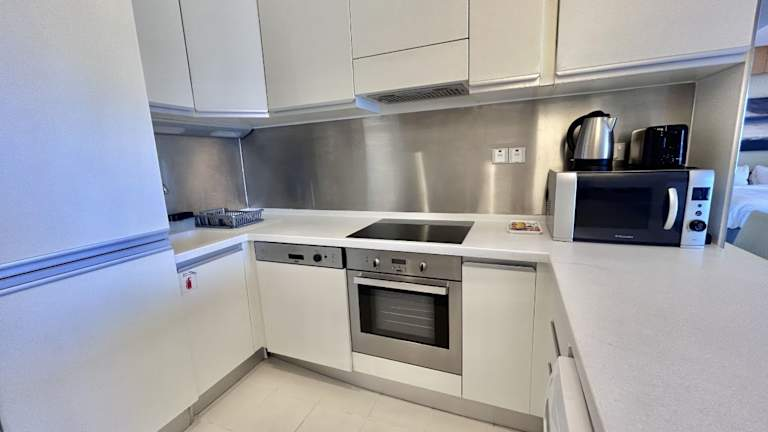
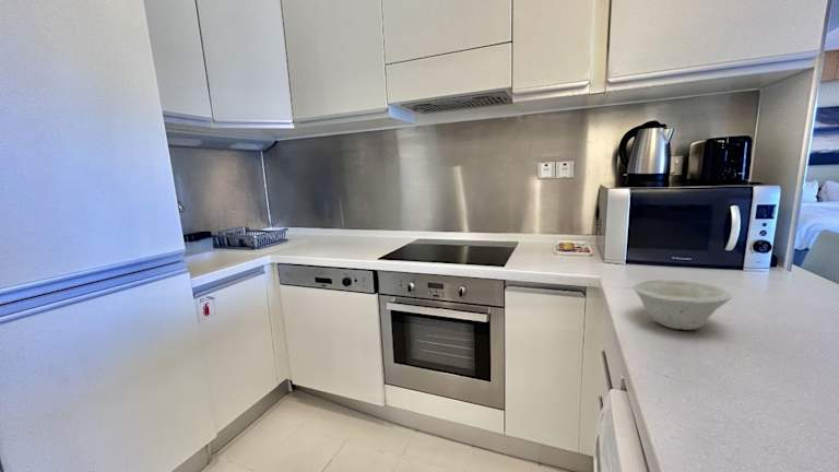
+ bowl (677, 304)
